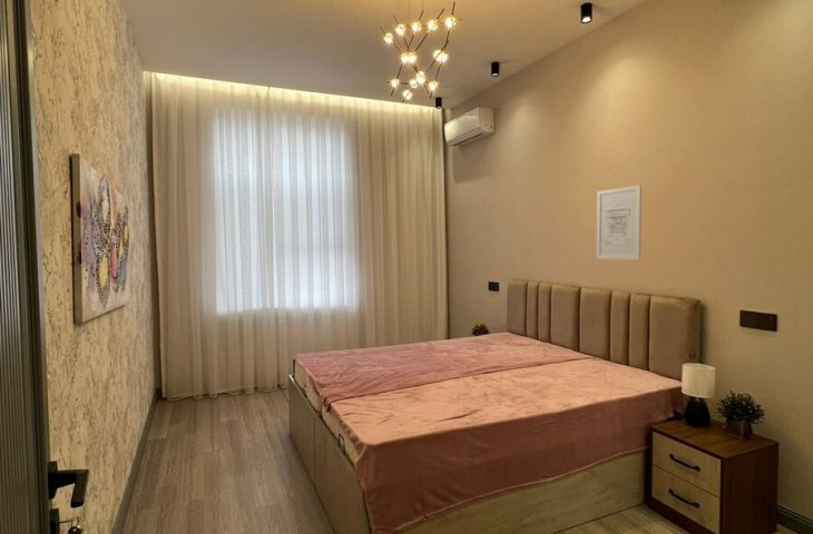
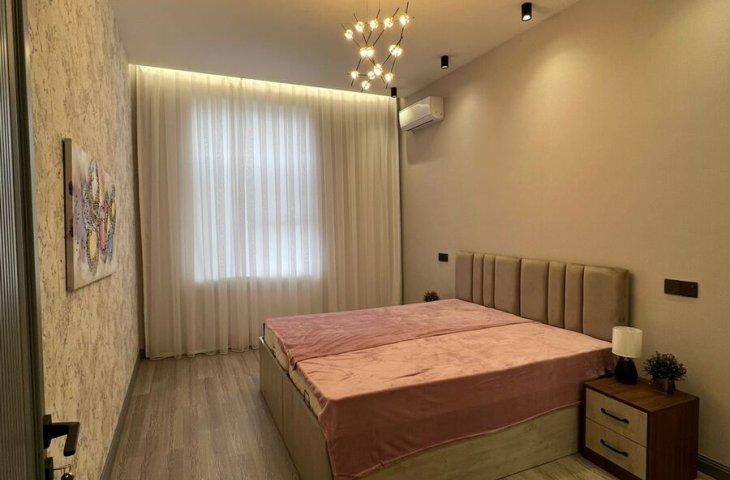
- wall art (617, 224)
